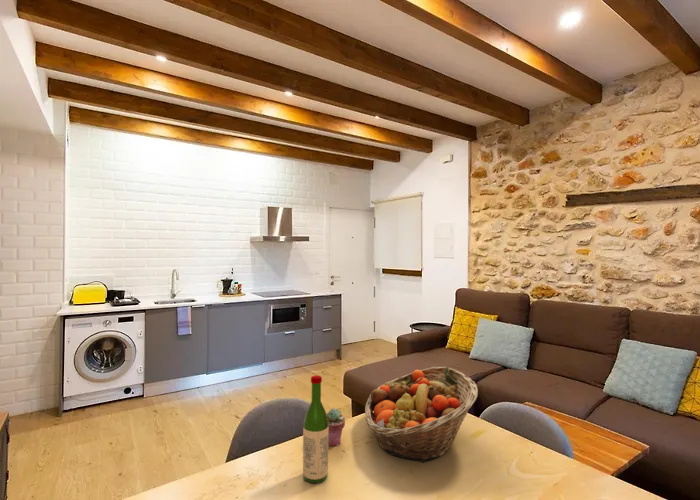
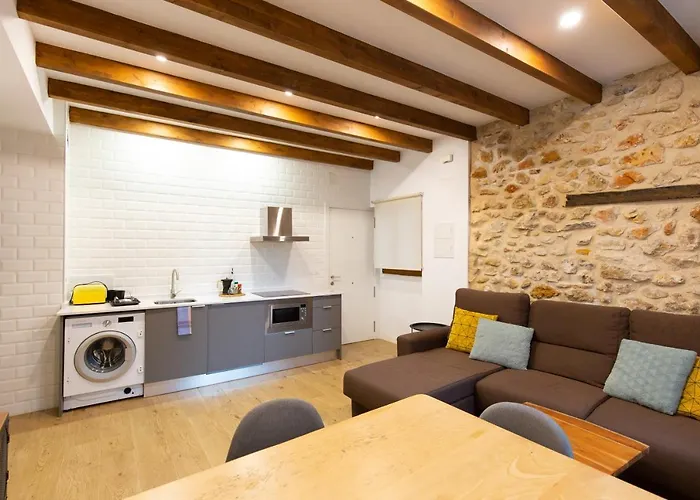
- fruit basket (418, 406)
- potted succulent (332, 425)
- wine bottle (315, 426)
